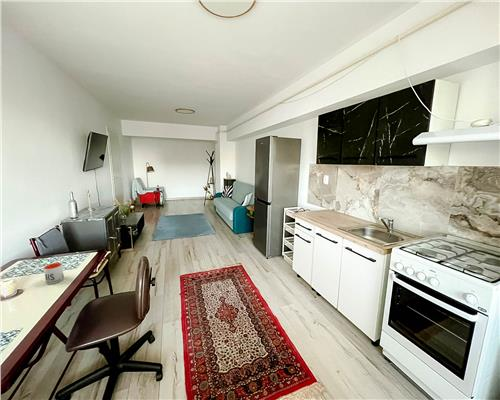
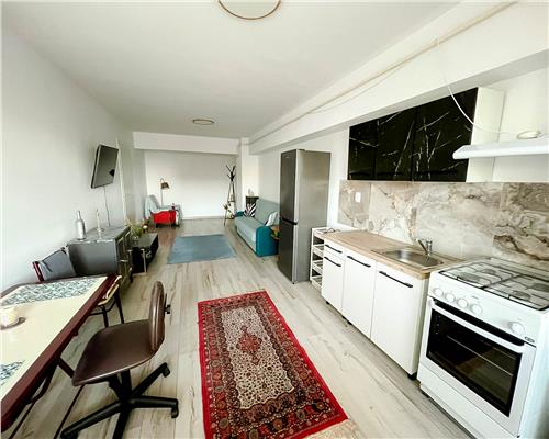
- mug (54, 271)
